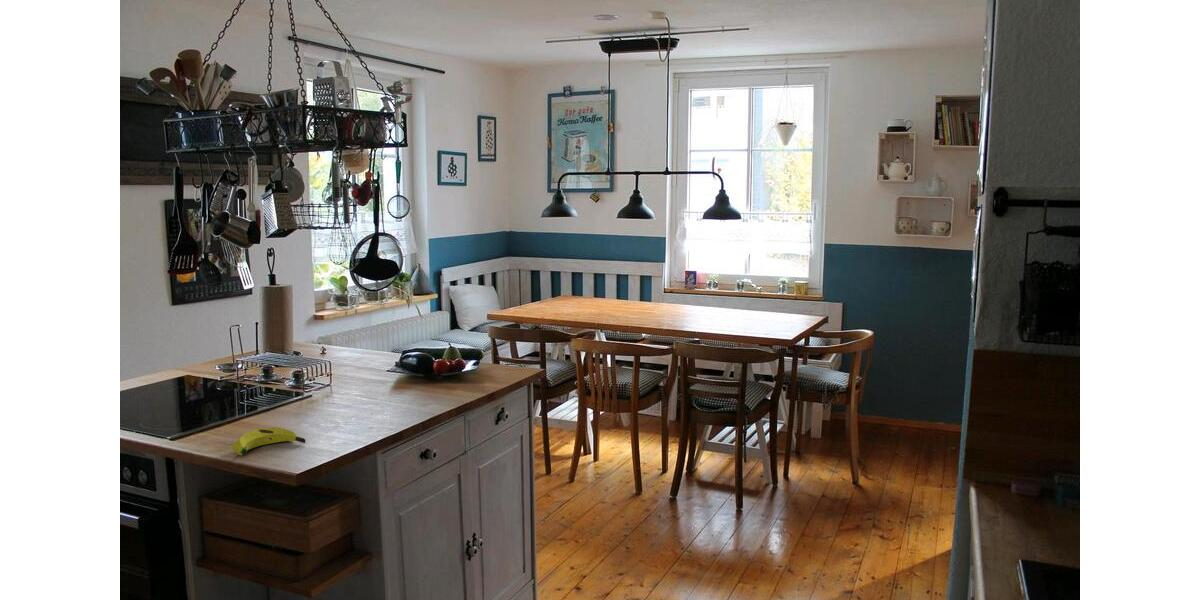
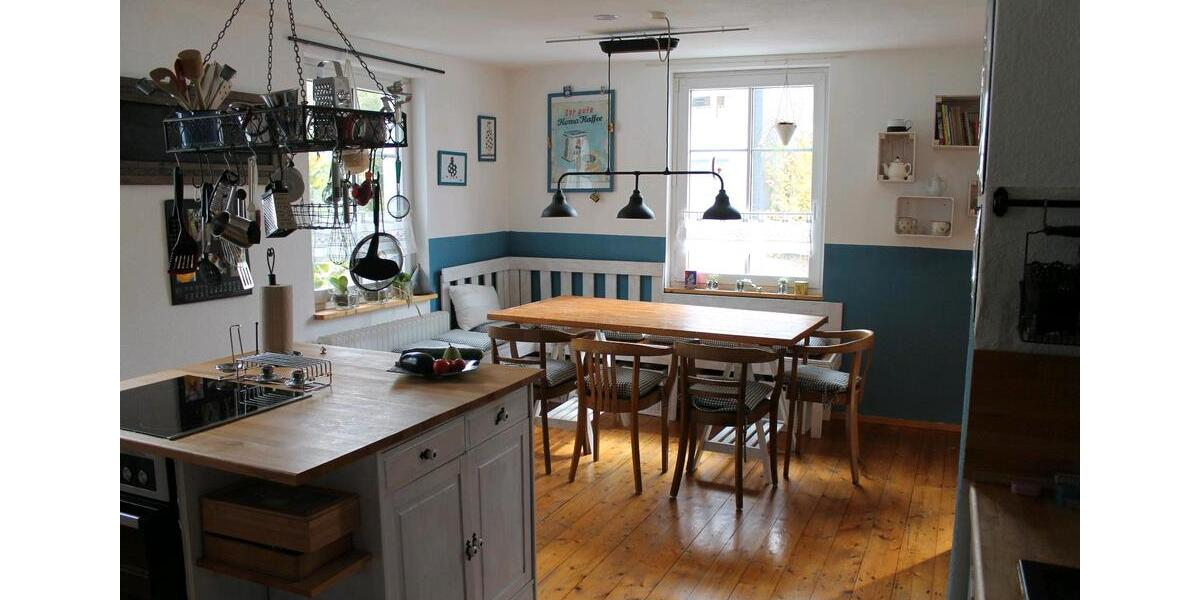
- banana (268, 440)
